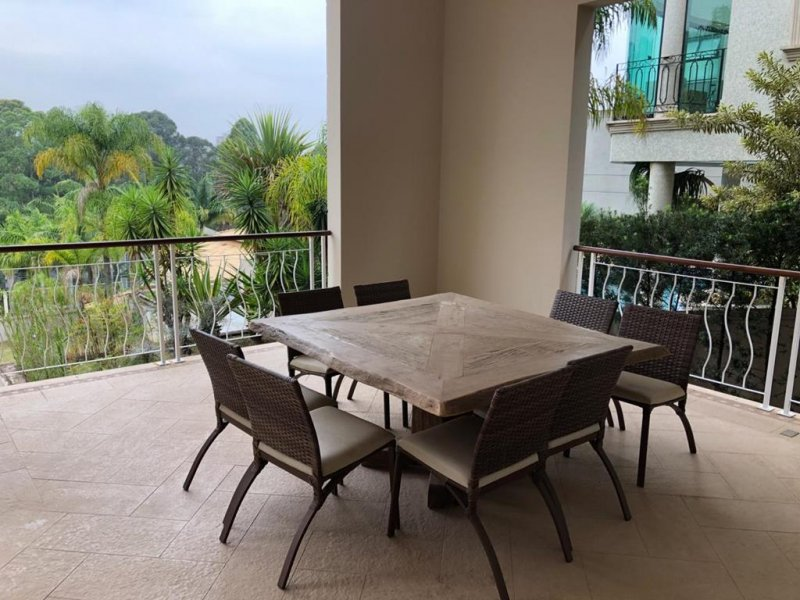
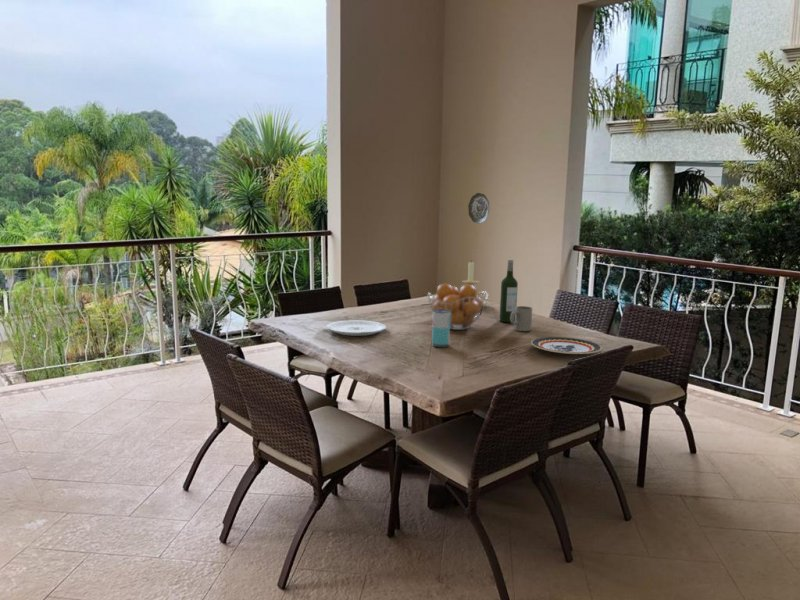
+ plate (565, 347)
+ wine bottle (509, 290)
+ candle holder (470, 283)
+ plate (356, 328)
+ decorative plate (479, 208)
+ fruit basket (457, 305)
+ beverage can (441, 328)
+ mug (520, 319)
